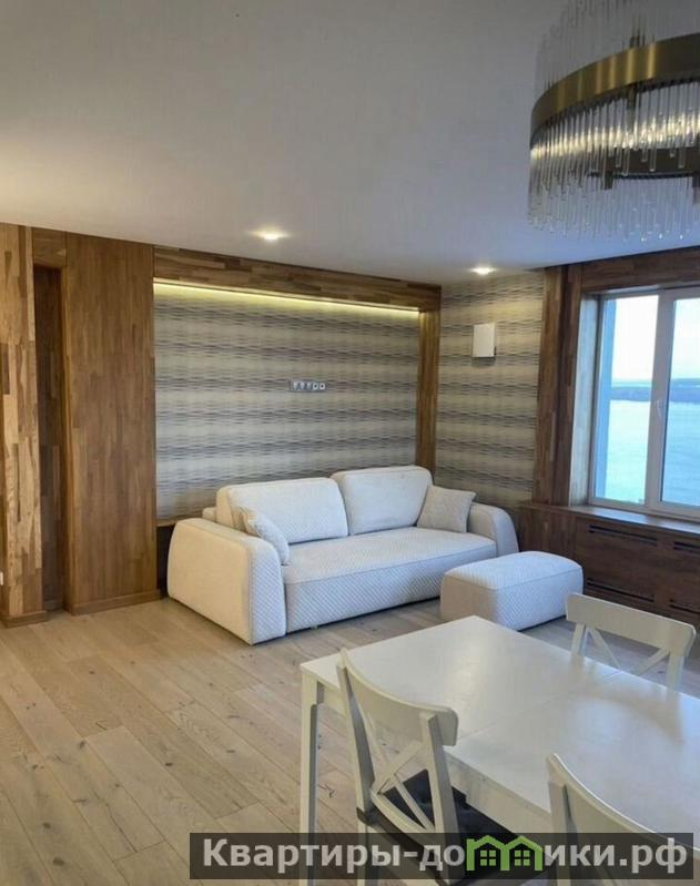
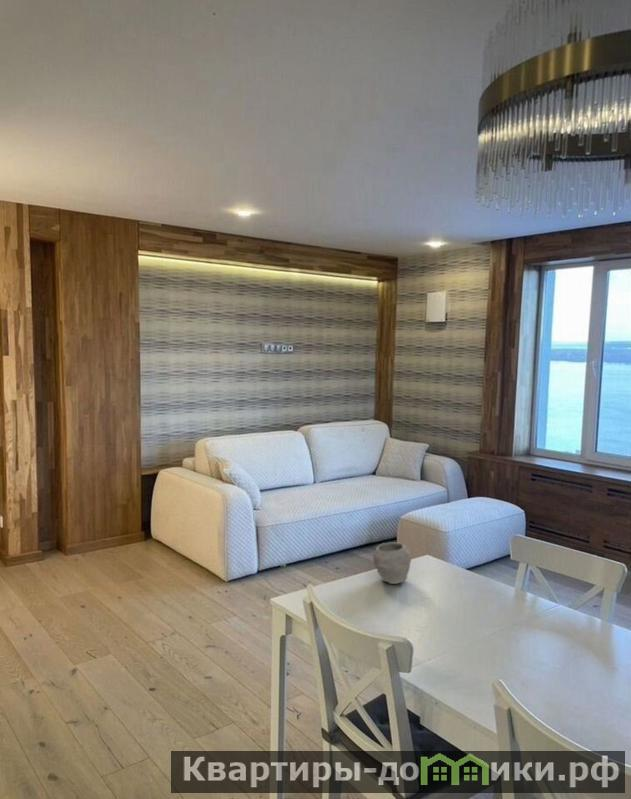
+ bowl (392, 562)
